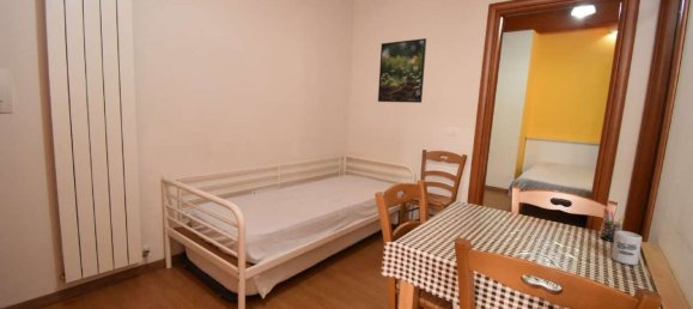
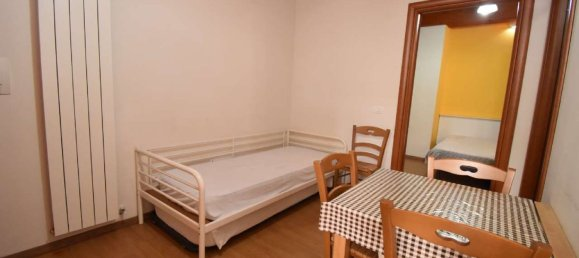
- pen holder (609, 224)
- cup (626, 247)
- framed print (400, 72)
